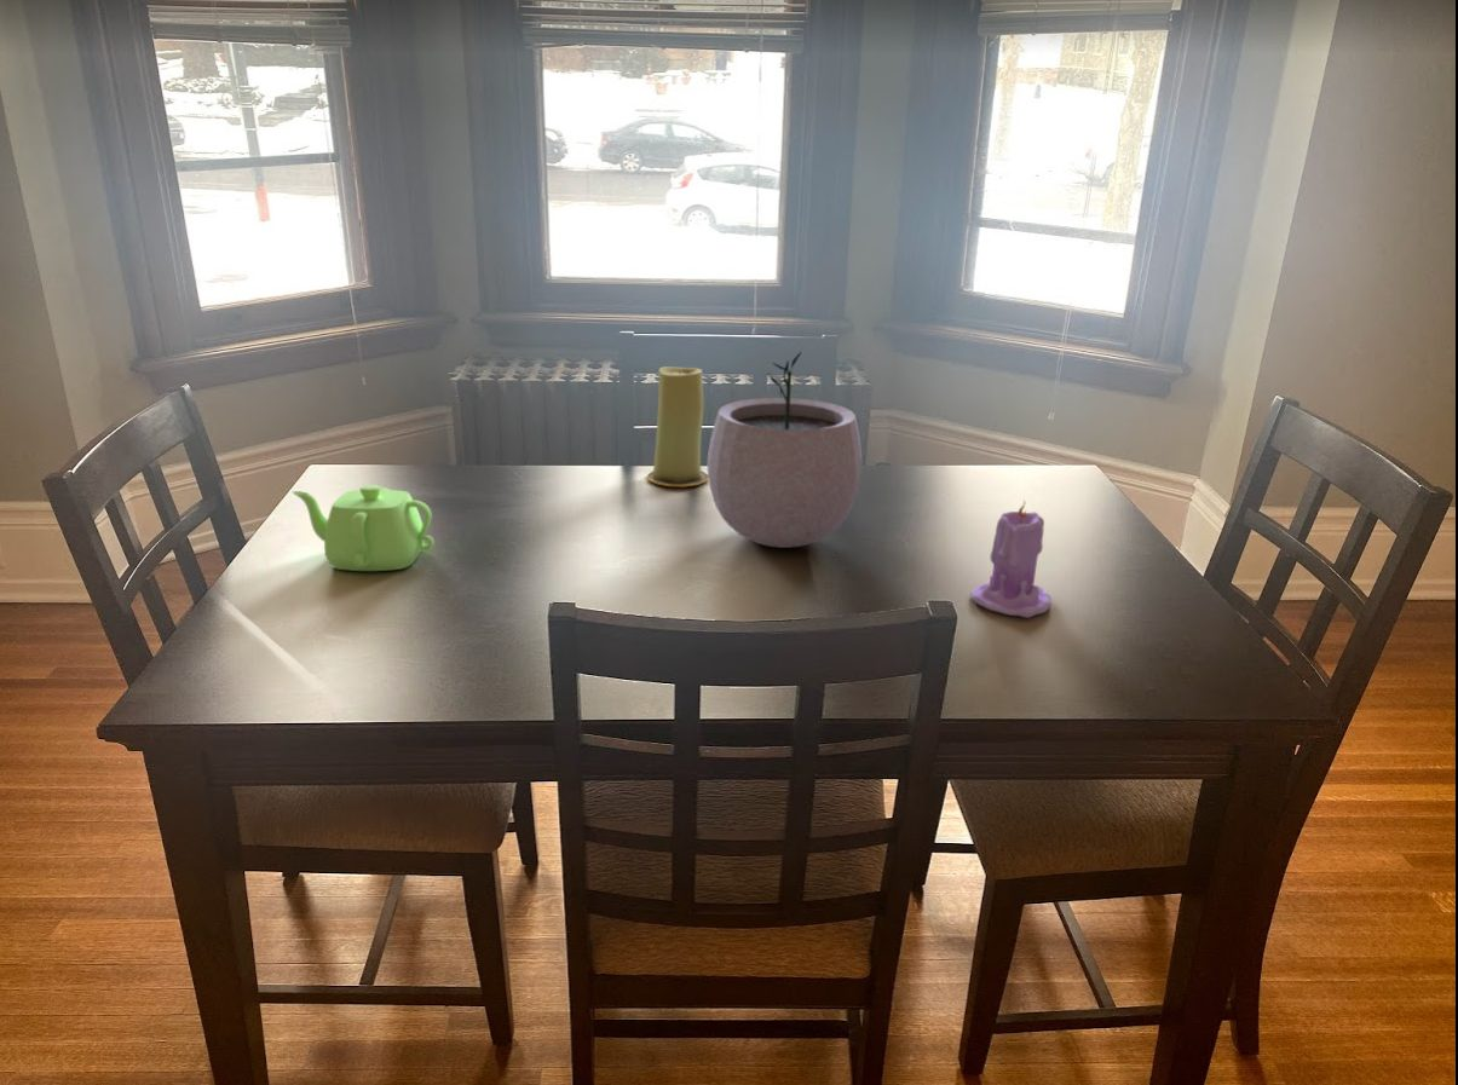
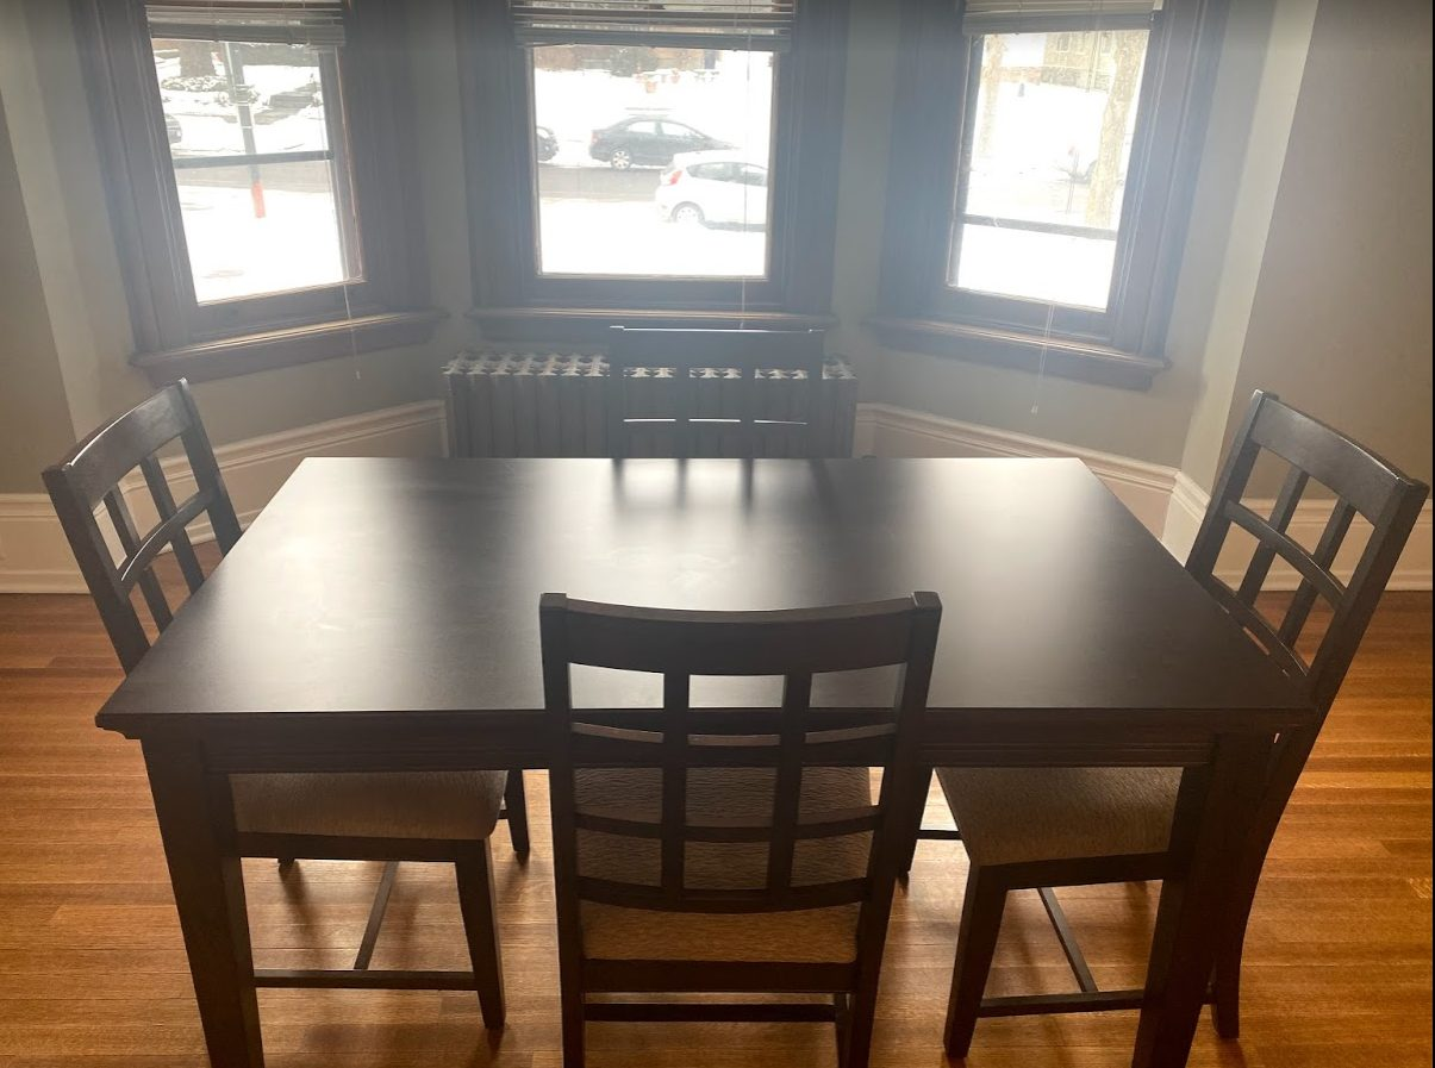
- candle (1018, 550)
- plant pot (784, 449)
- candle (678, 423)
- teapot (364, 523)
